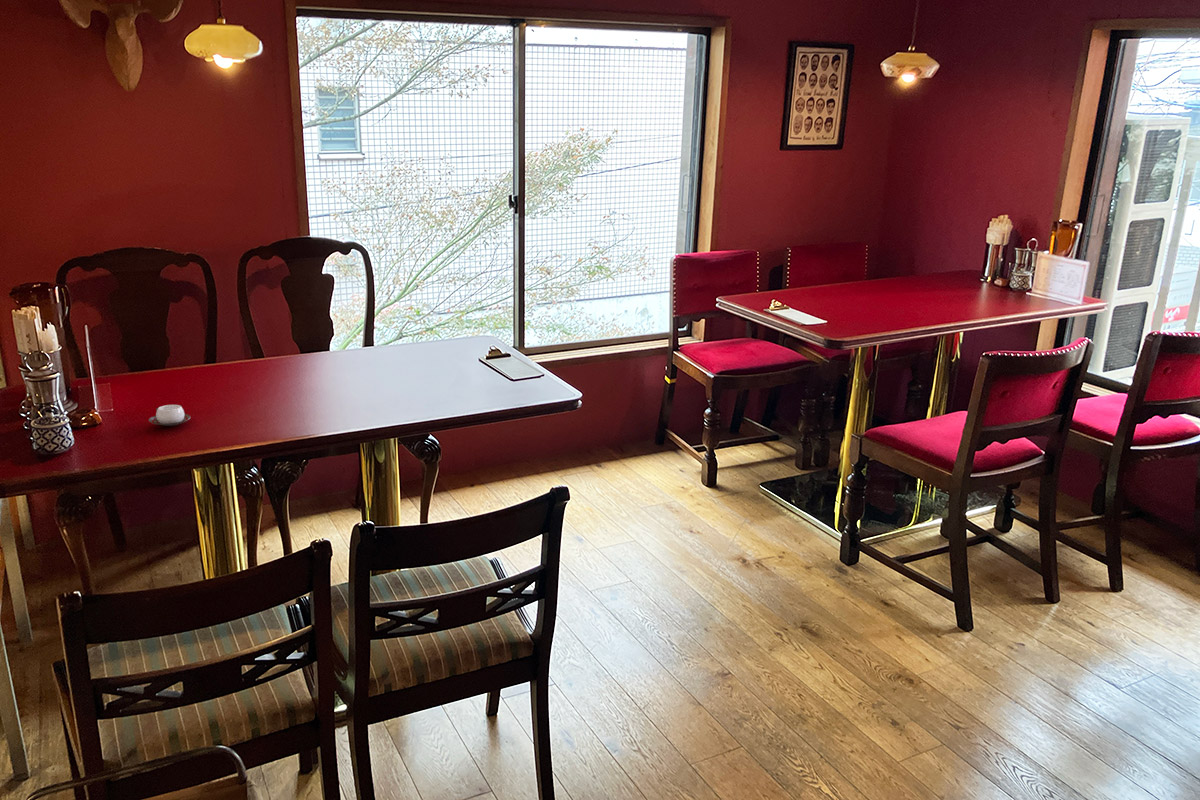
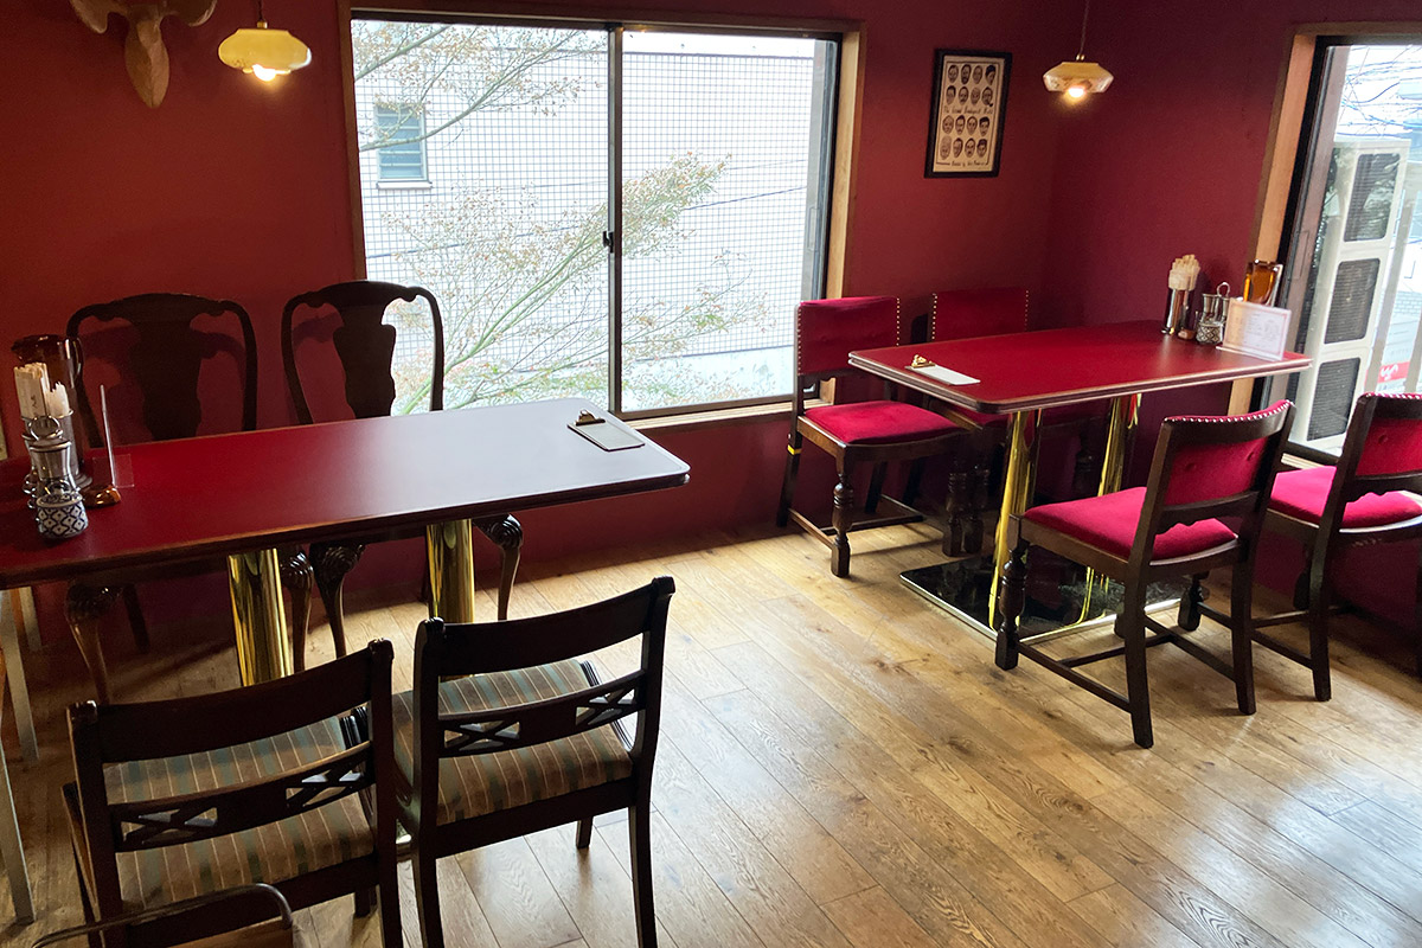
- cup (170, 416)
